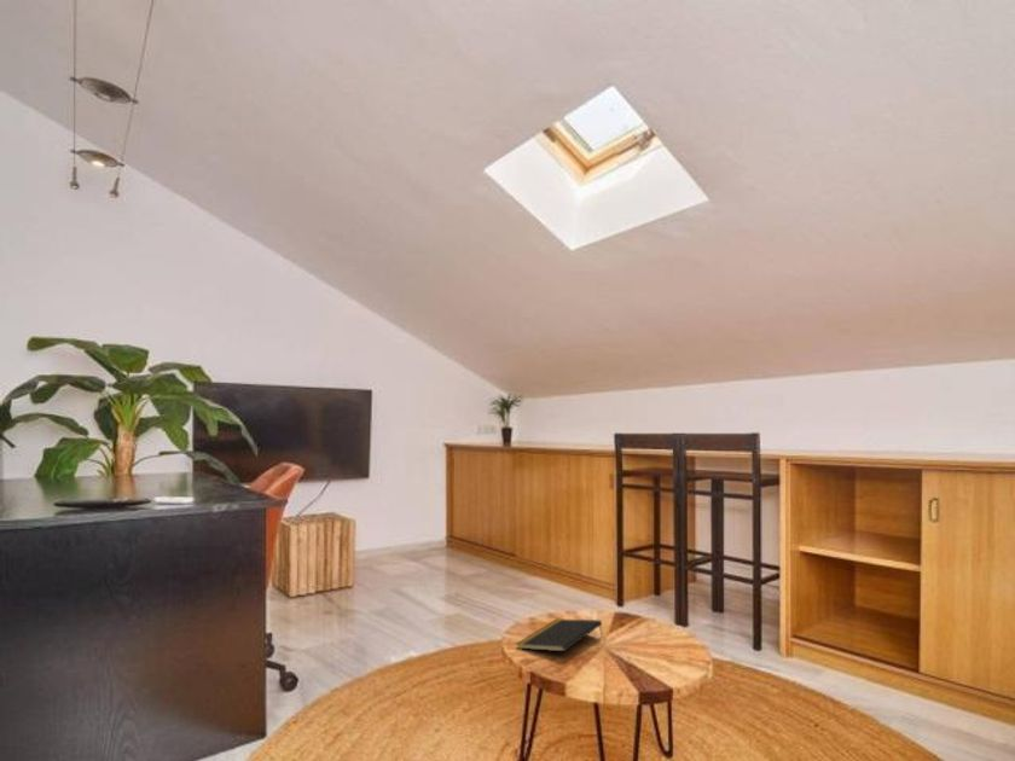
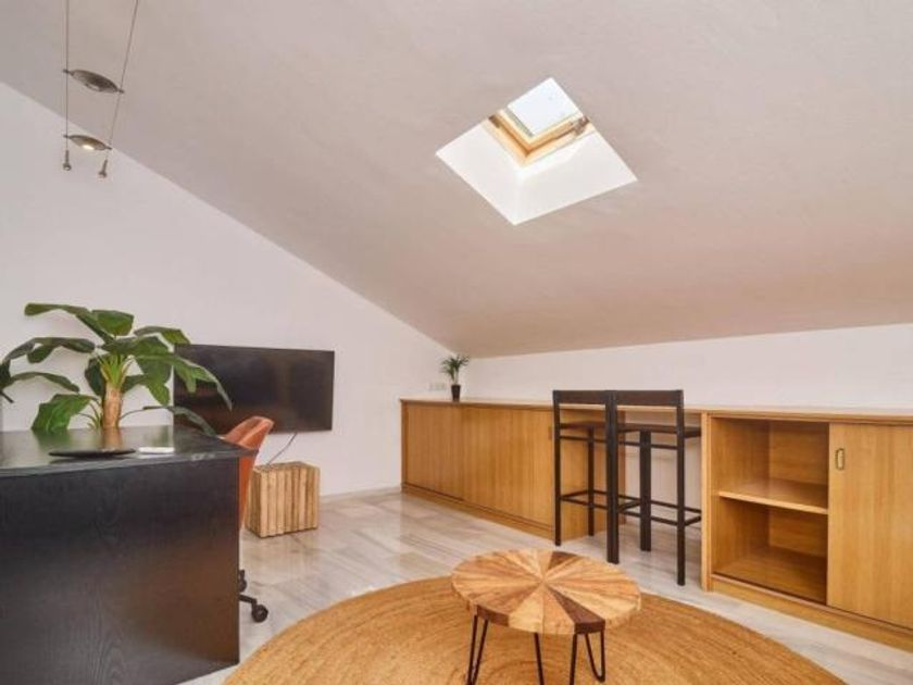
- notepad (559, 633)
